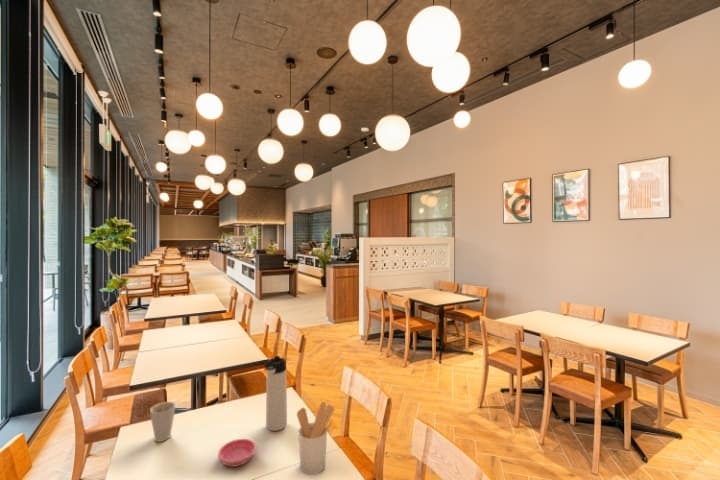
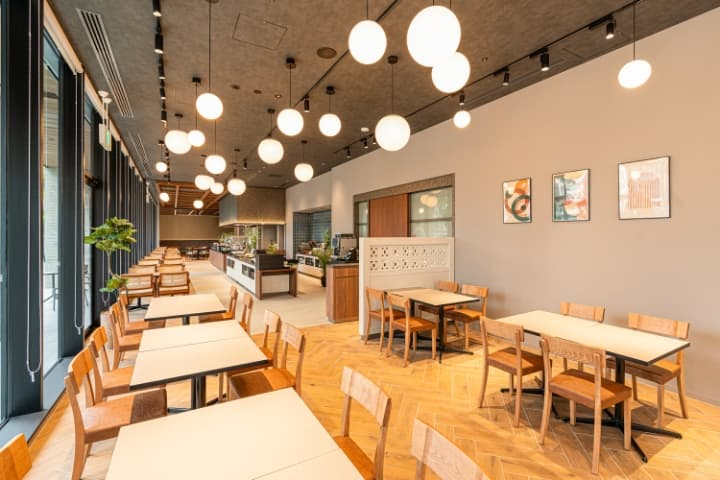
- utensil holder (317, 435)
- saucer (237, 453)
- thermos bottle (274, 393)
- cup (160, 419)
